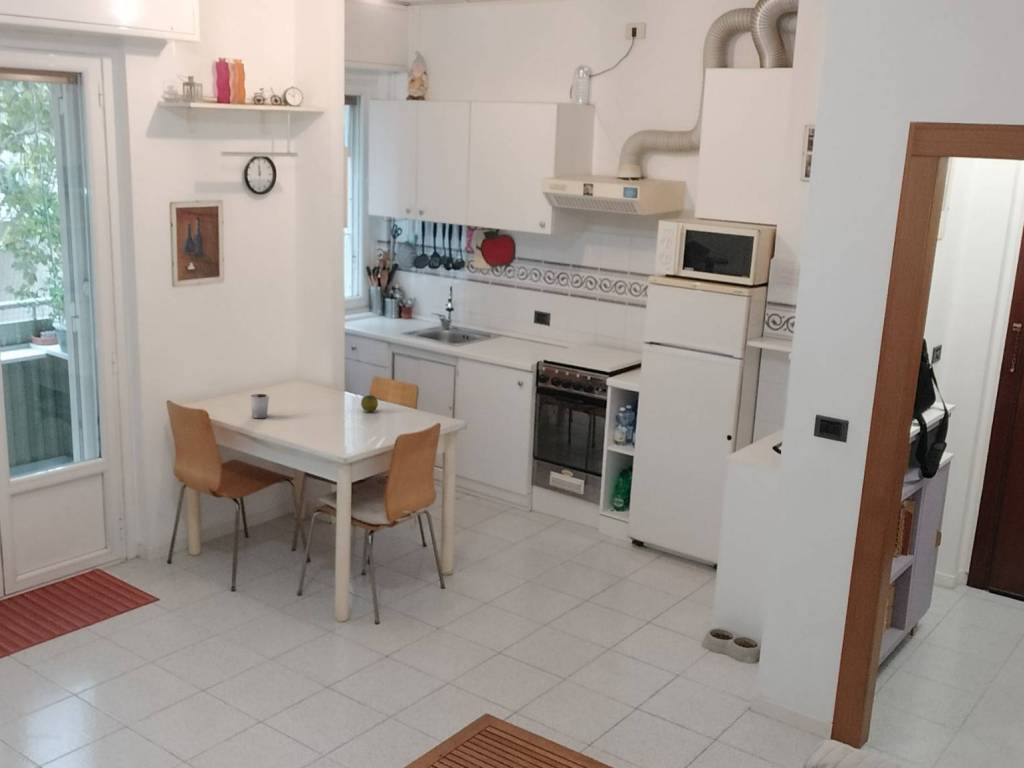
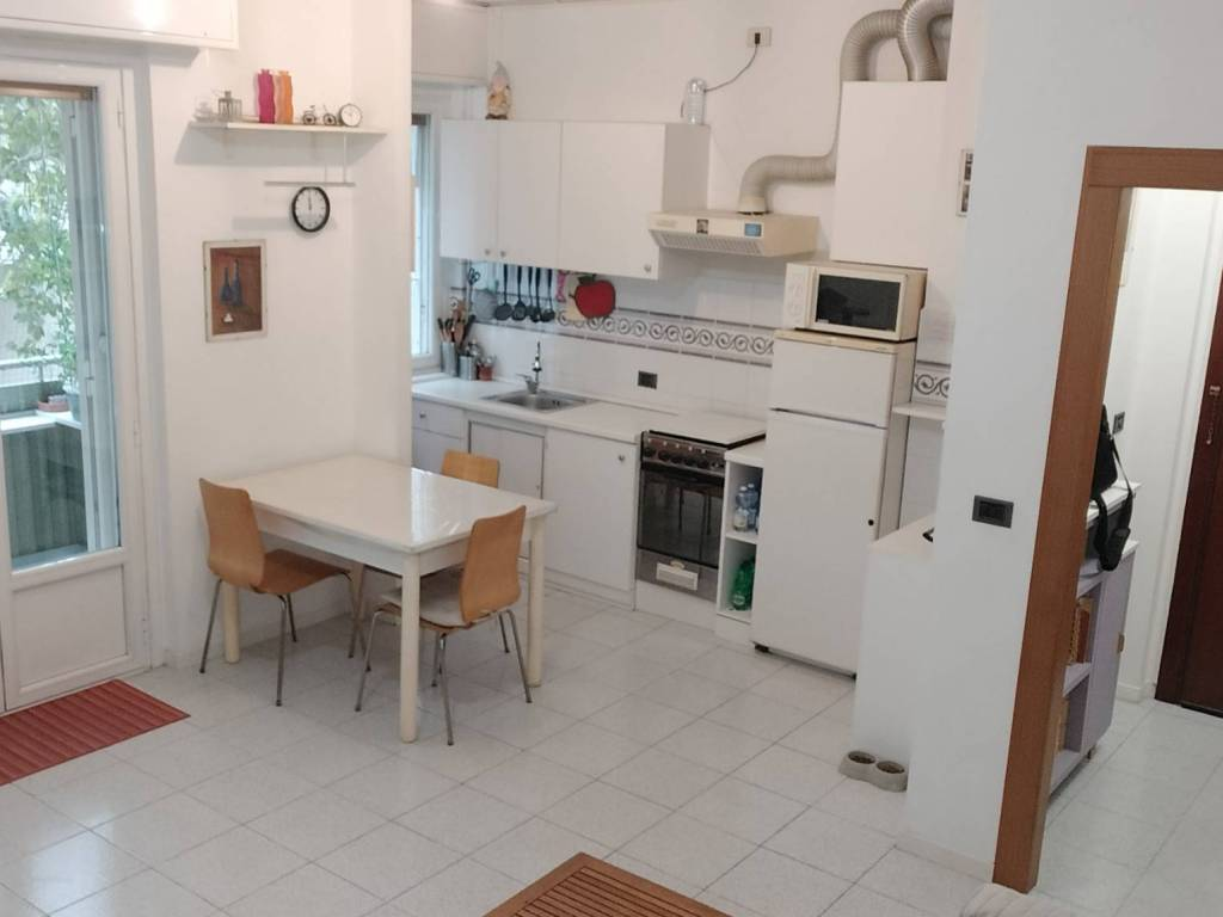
- cup (258, 405)
- fruit (369, 403)
